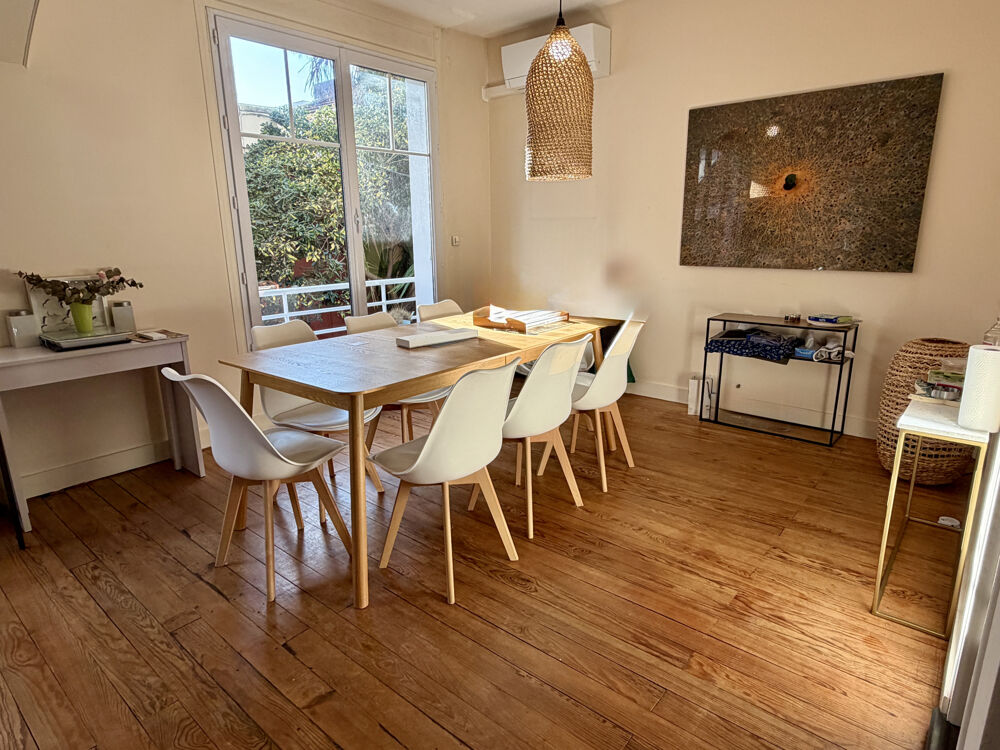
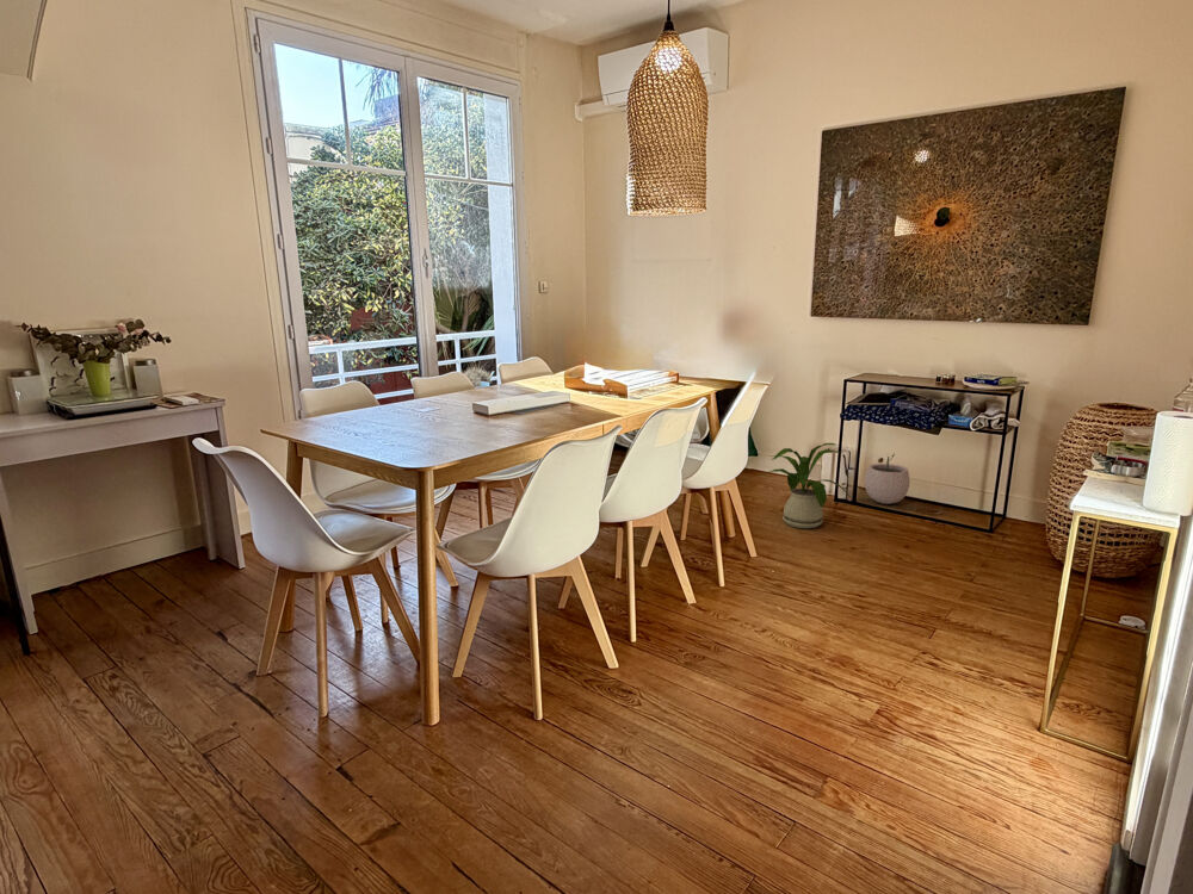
+ house plant (803, 478)
+ plant pot (886, 477)
